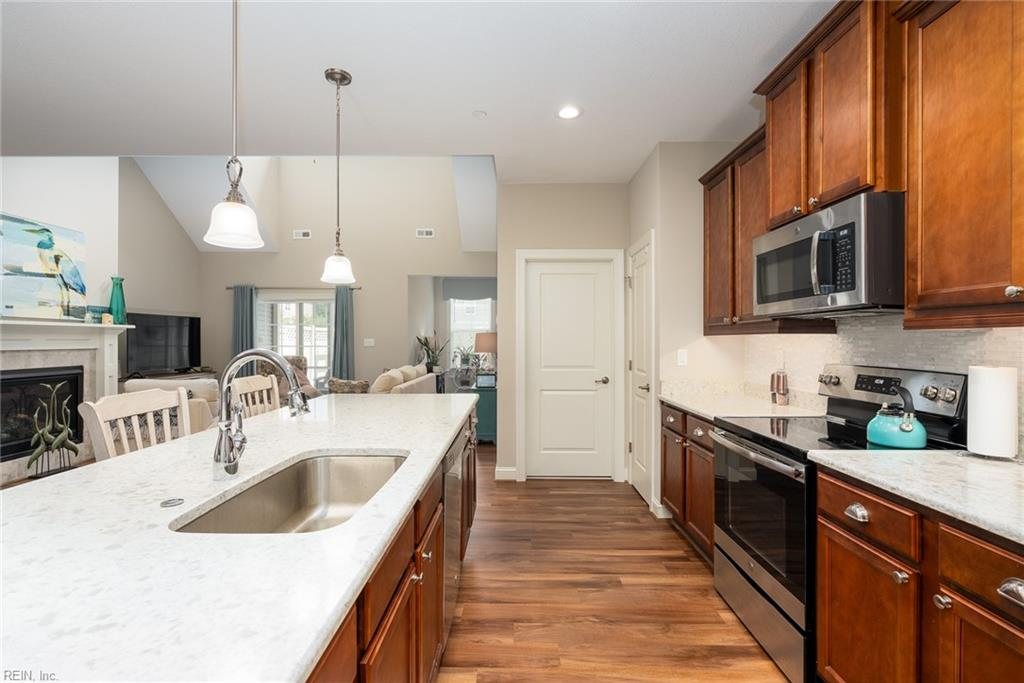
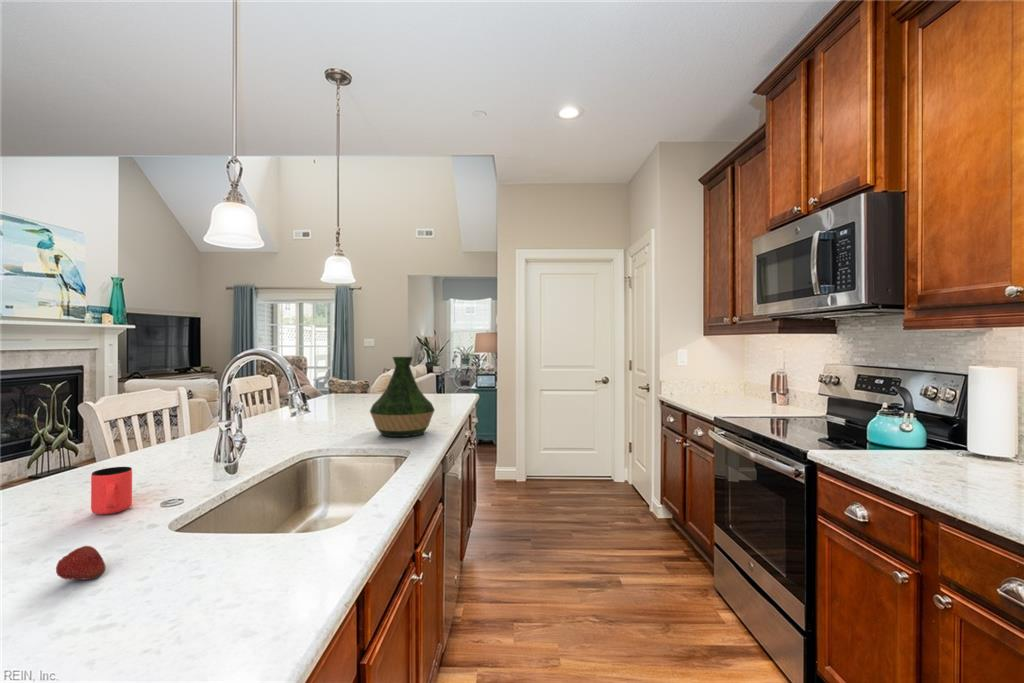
+ vase (402, 395)
+ fruit (82, 562)
+ cup (111, 492)
